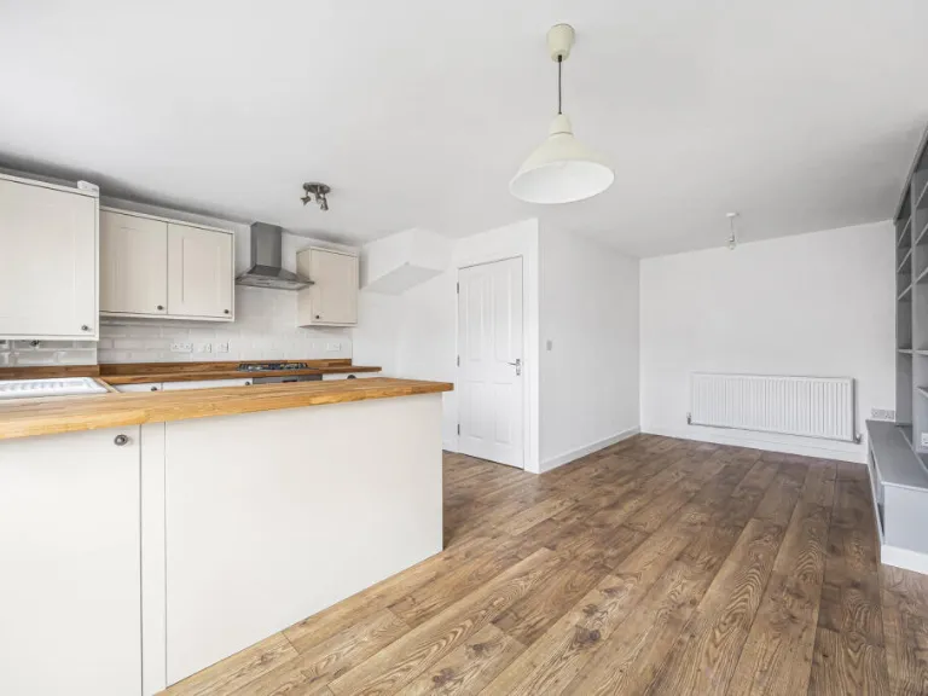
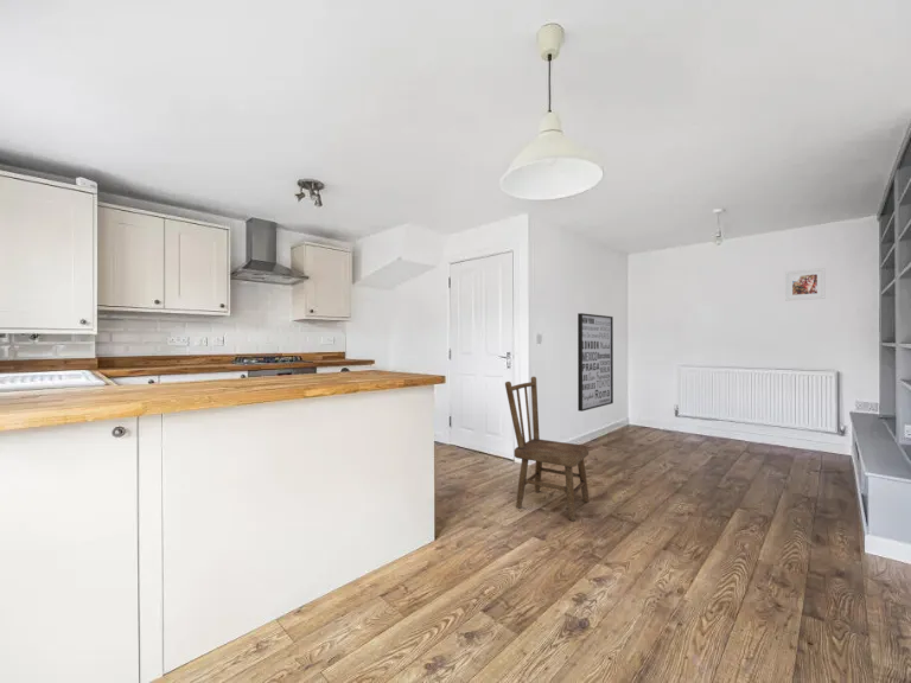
+ wall art (595, 360)
+ dining chair (549, 441)
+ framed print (804, 285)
